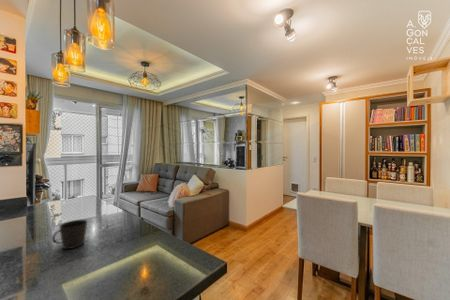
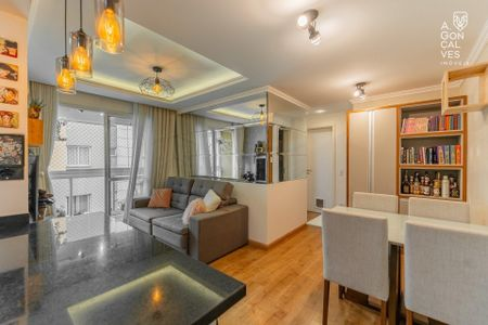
- cup (70, 235)
